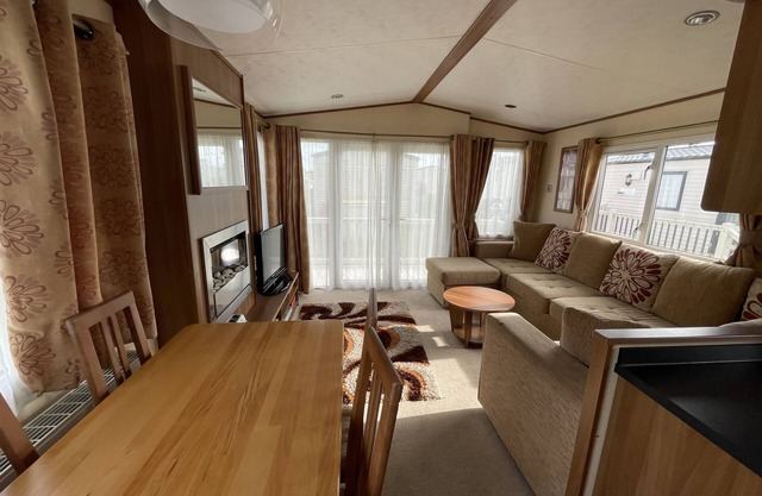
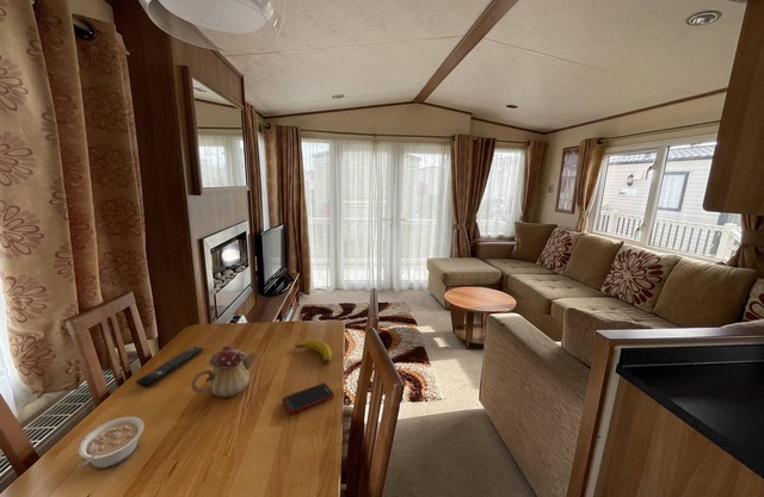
+ legume (113, 443)
+ teapot (226, 367)
+ banana (315, 348)
+ remote control (173, 365)
+ cell phone (308, 397)
